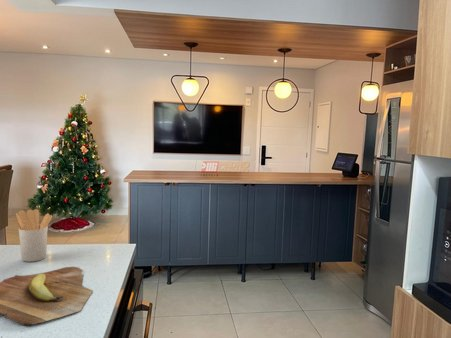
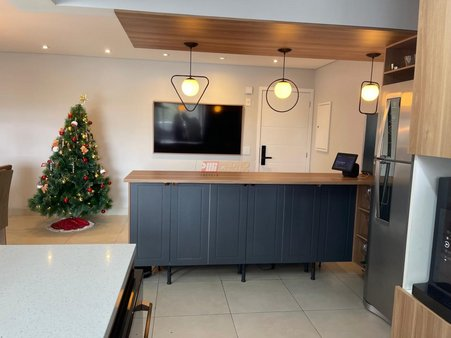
- utensil holder (32, 233)
- cutting board (44, 287)
